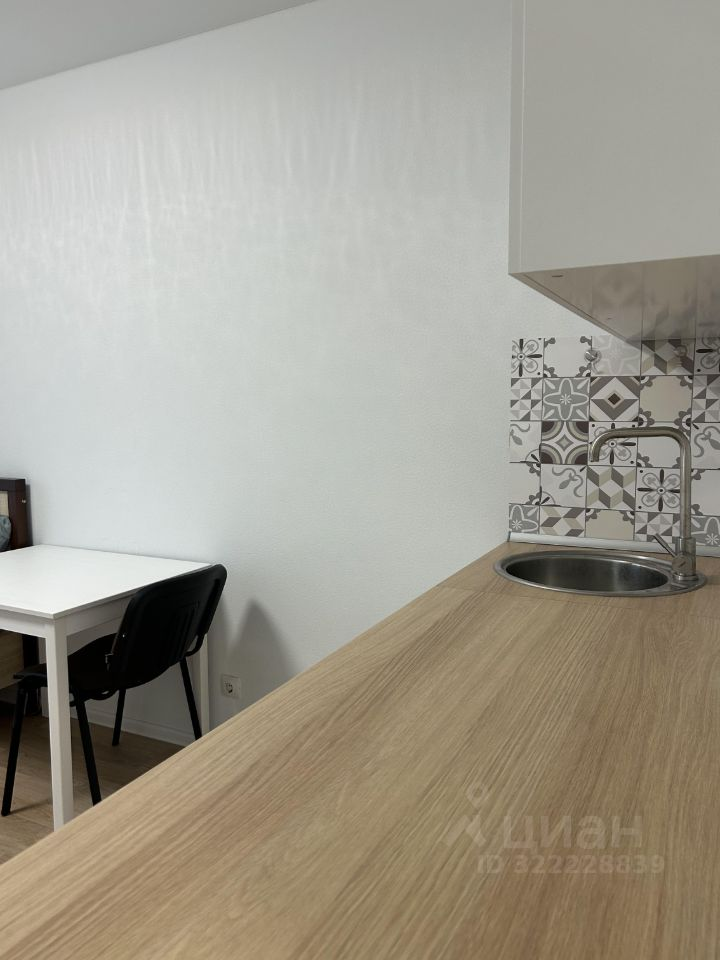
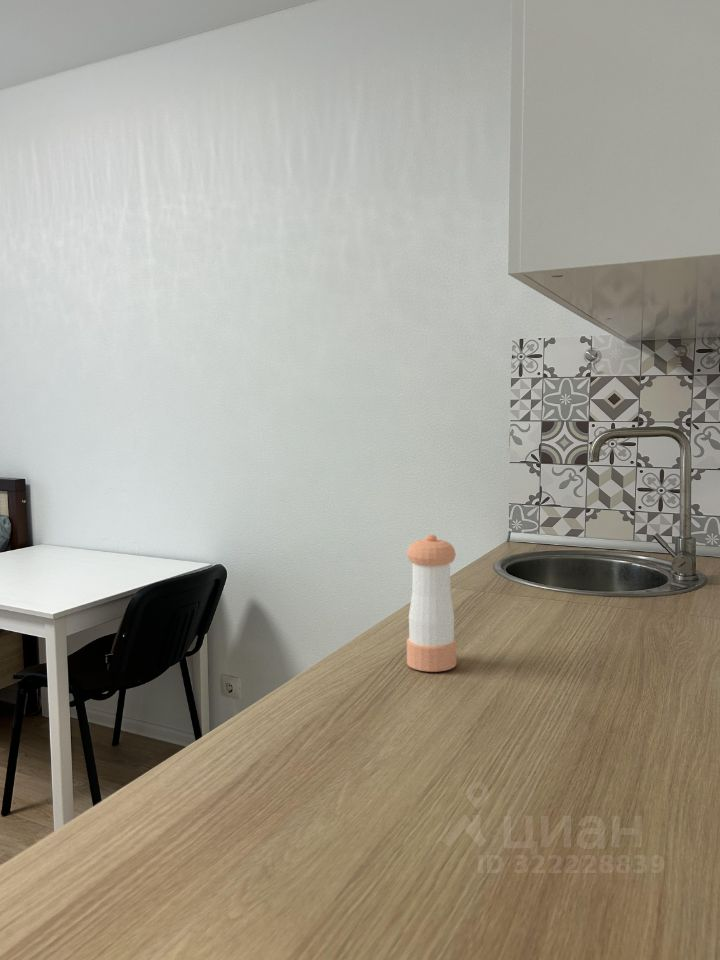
+ pepper shaker (431, 599)
